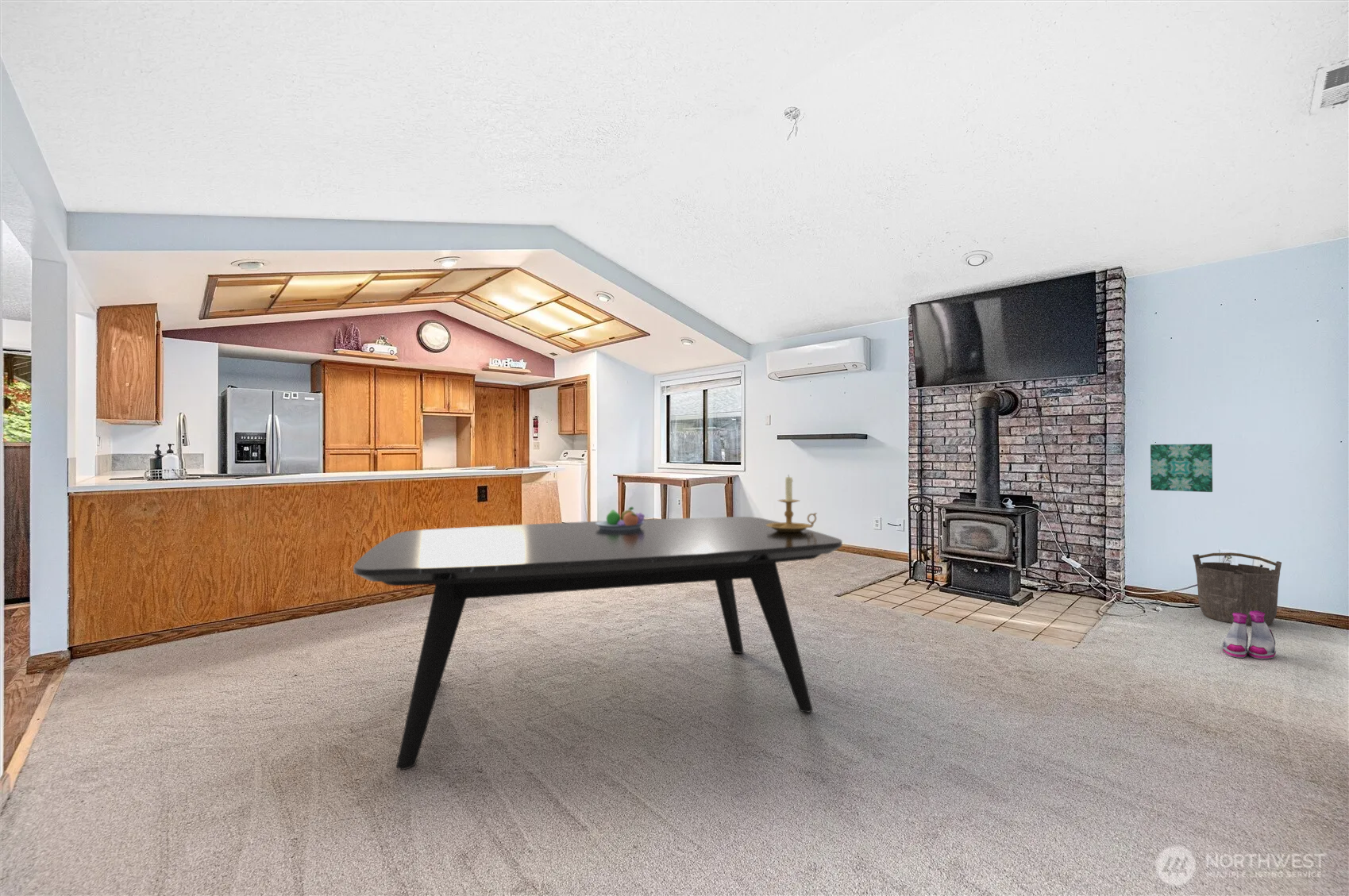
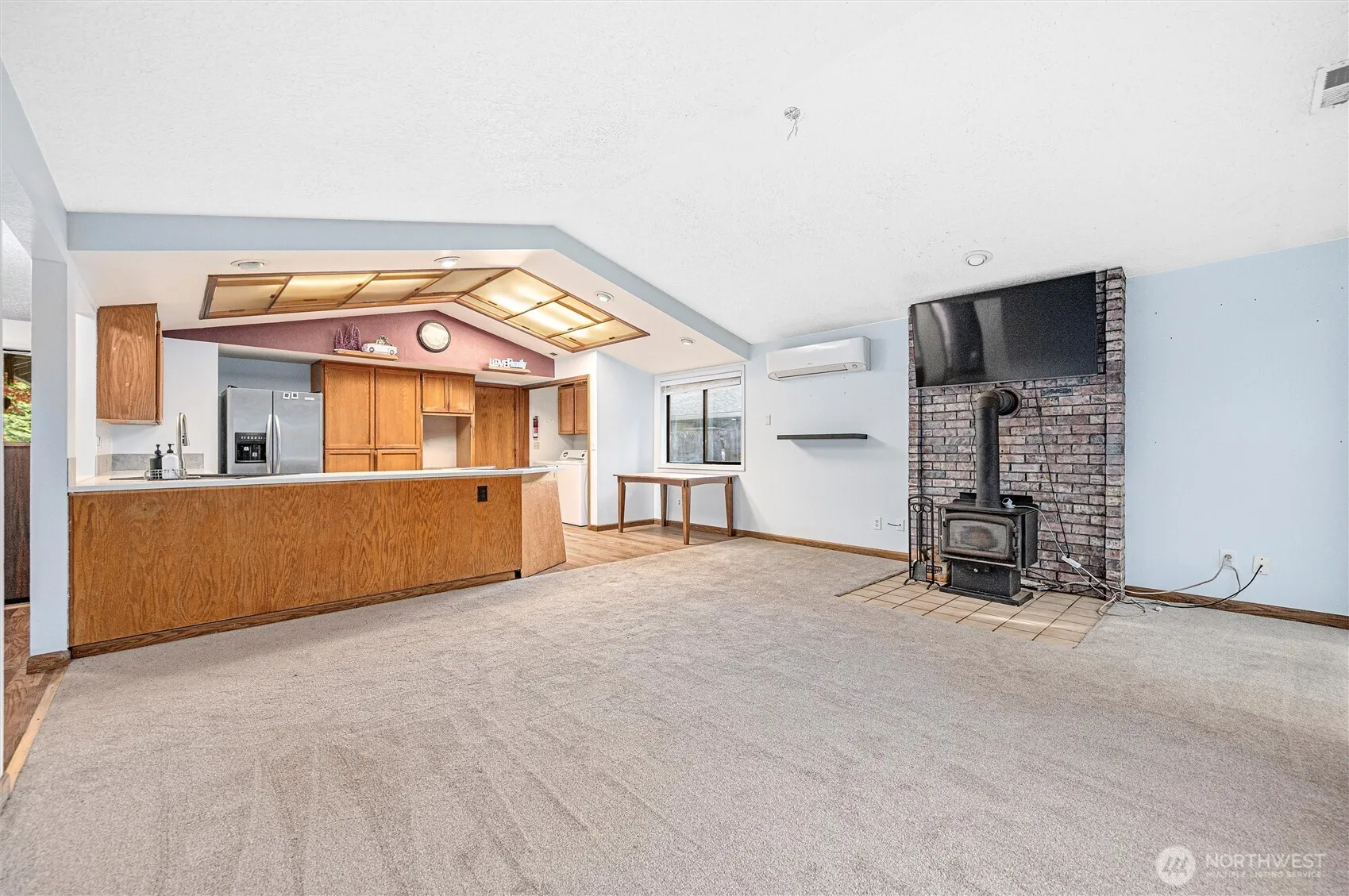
- dining table (607, 588)
- bucket (1235, 586)
- wall art (1181, 467)
- fruit bowl (619, 517)
- boots (1247, 633)
- candle holder (788, 502)
